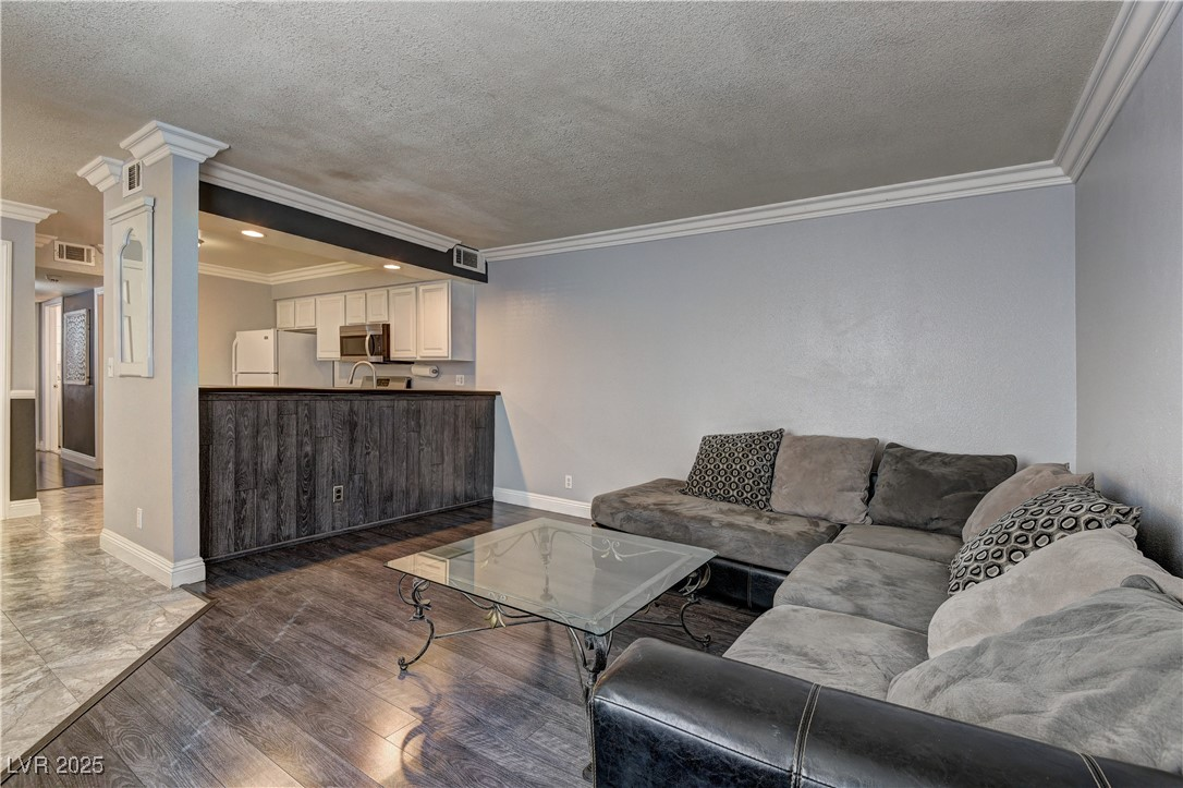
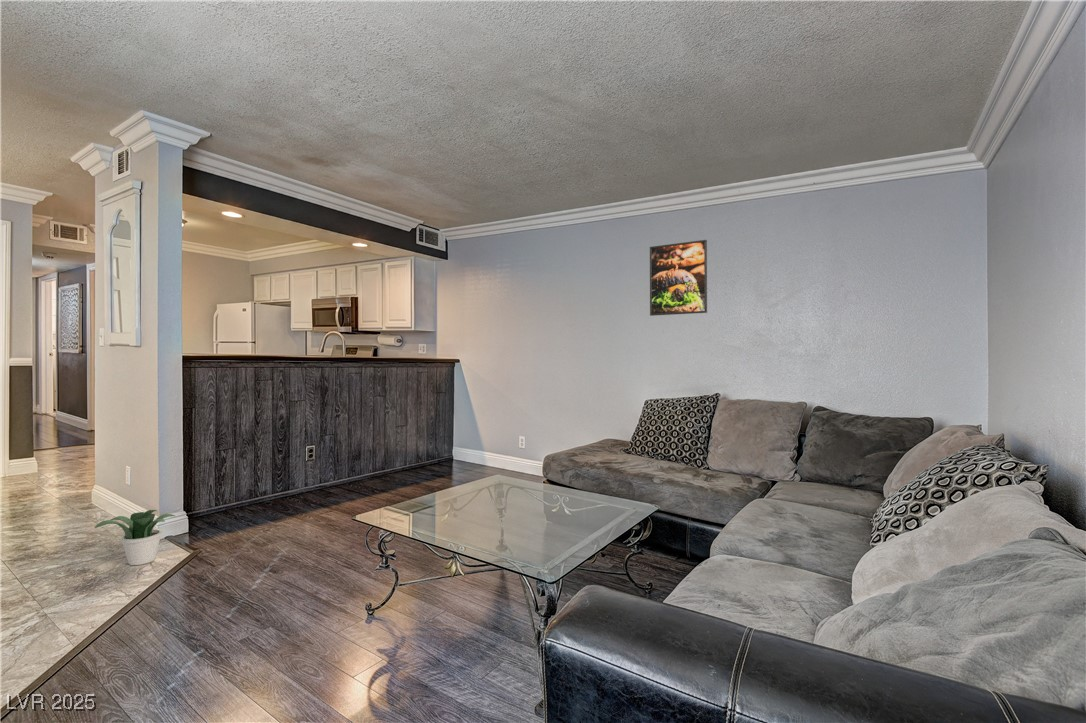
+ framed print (677, 278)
+ potted plant (136, 538)
